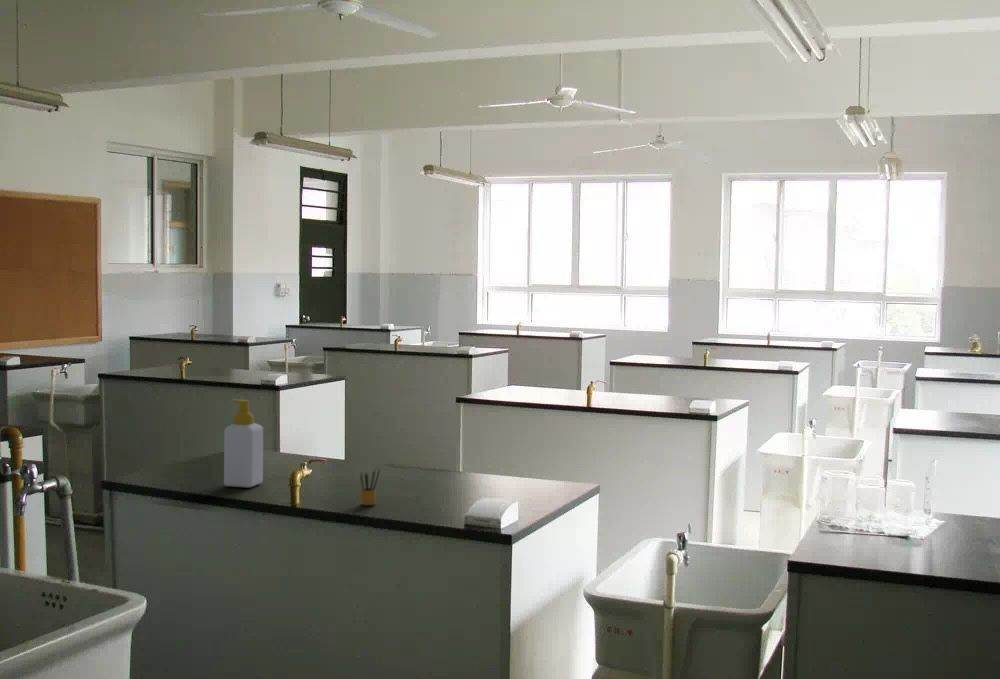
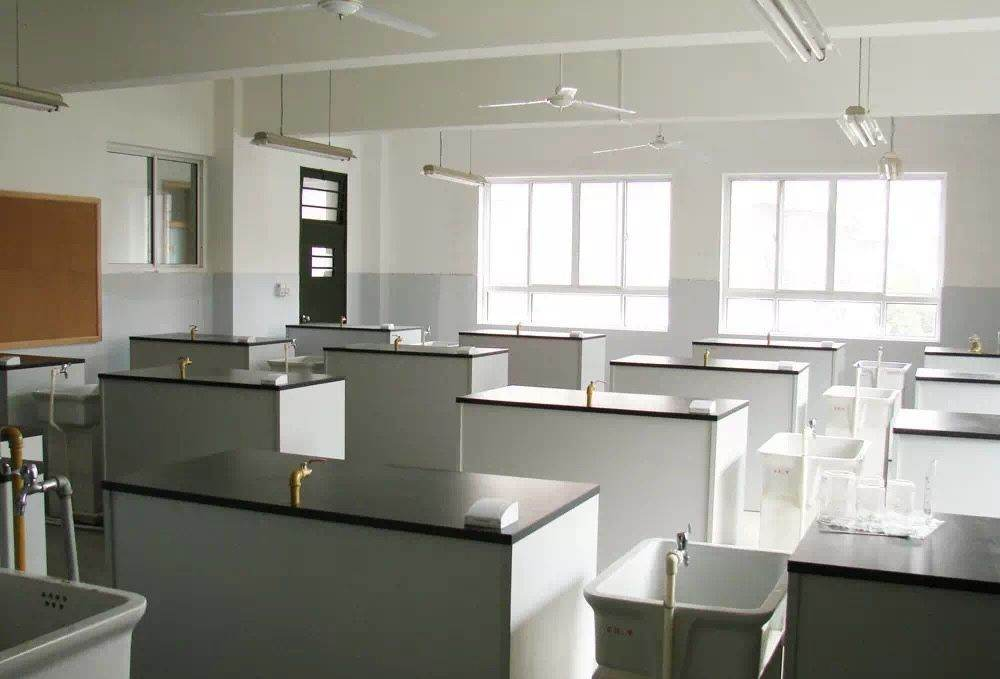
- soap bottle (243, 442)
- pencil box (367, 486)
